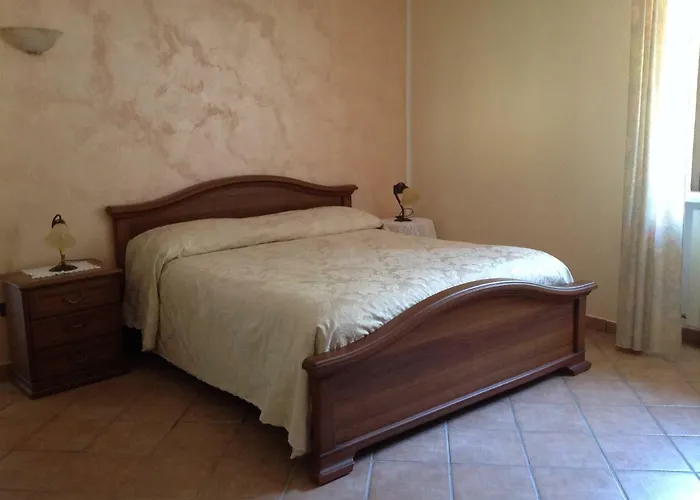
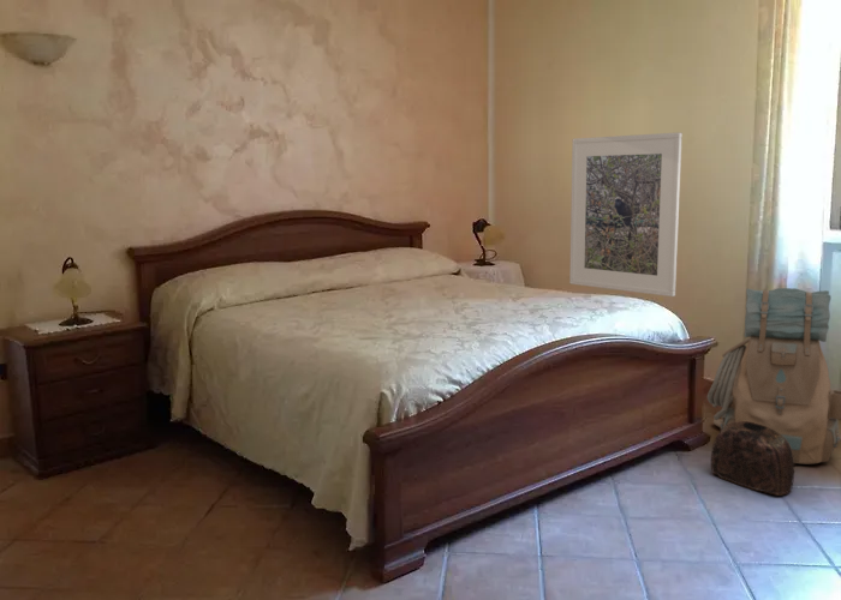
+ backpack (780, 367)
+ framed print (621, 214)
+ bag (751, 454)
